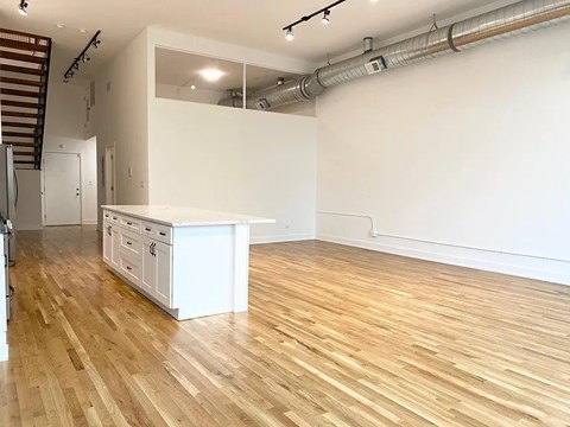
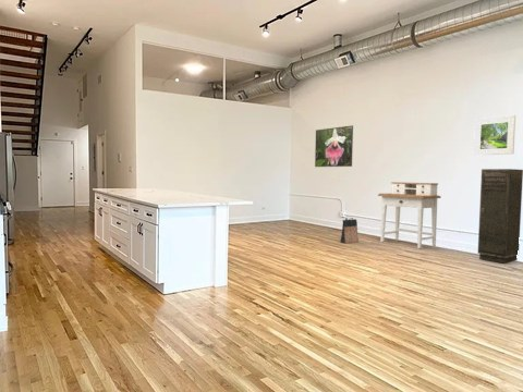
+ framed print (332, 147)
+ desk (410, 207)
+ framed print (494, 135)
+ bag (349, 230)
+ storage cabinet (499, 215)
